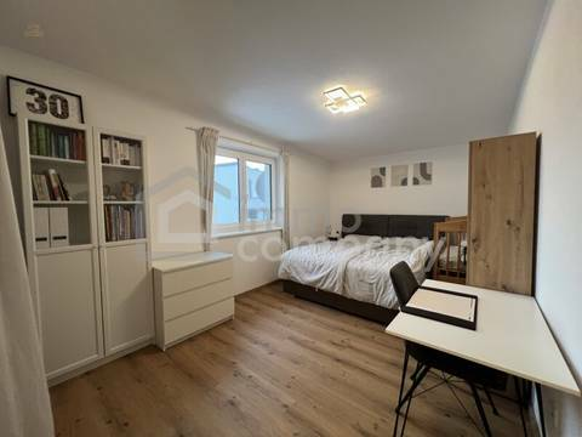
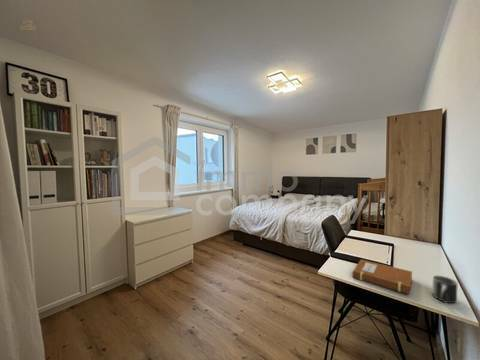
+ notebook (380, 274)
+ mug (443, 290)
